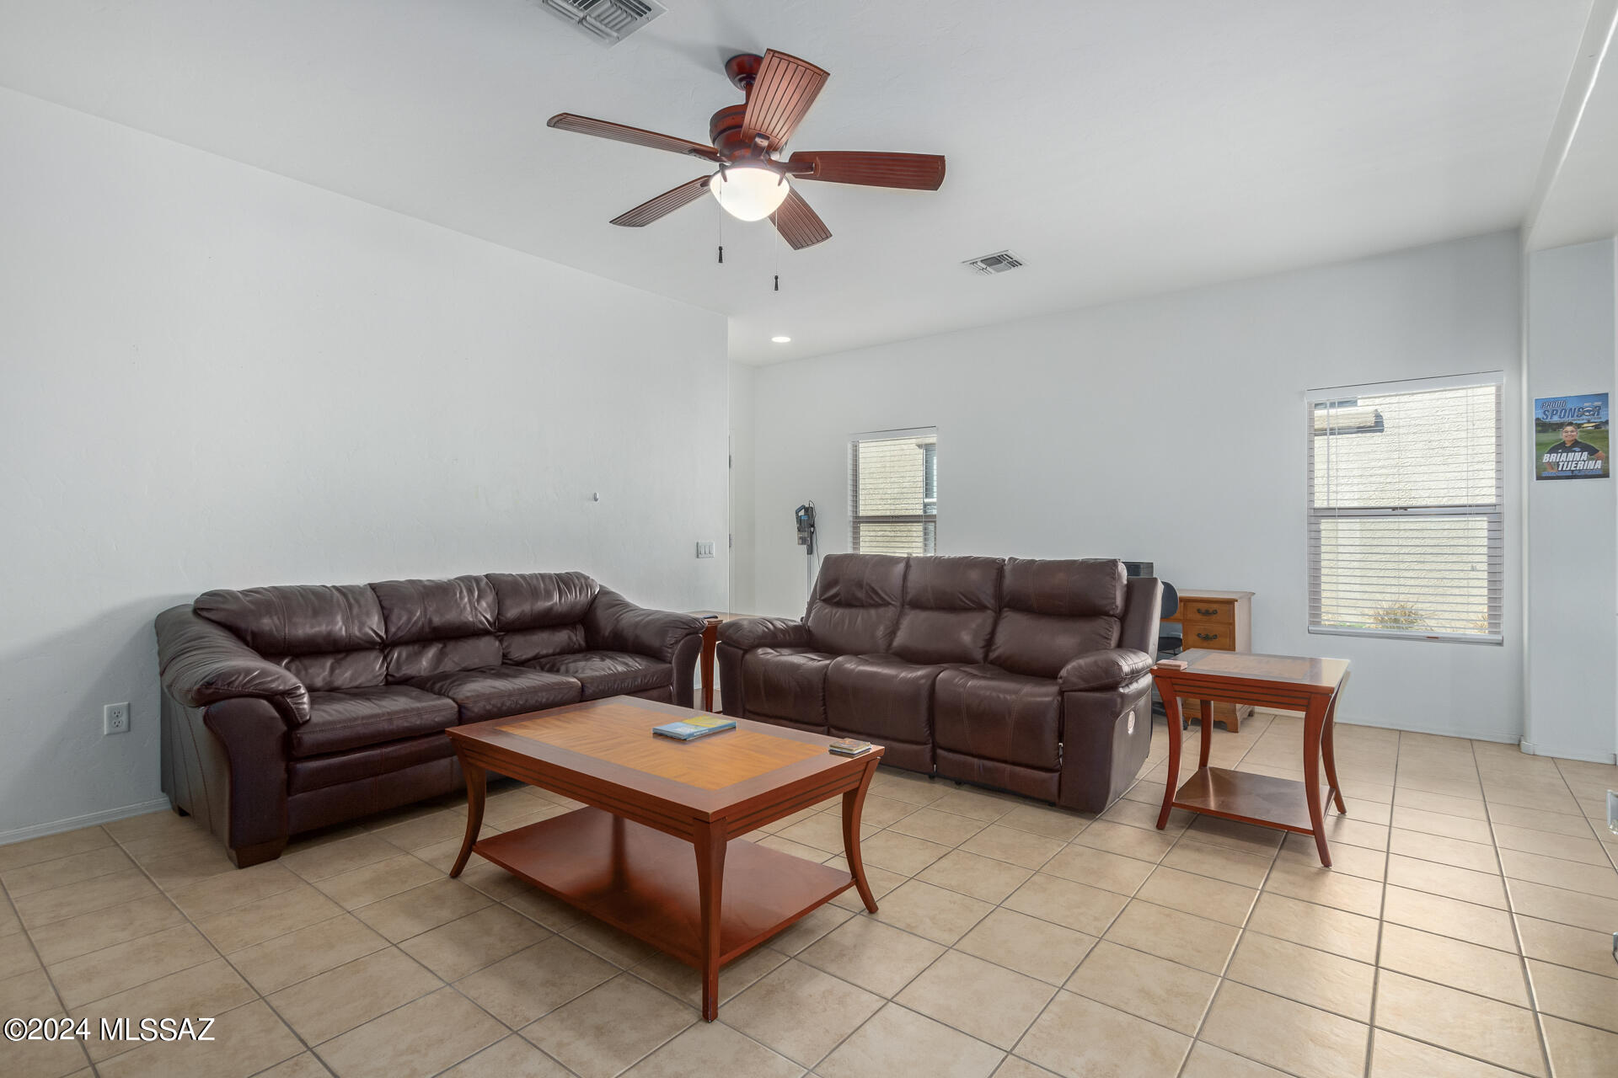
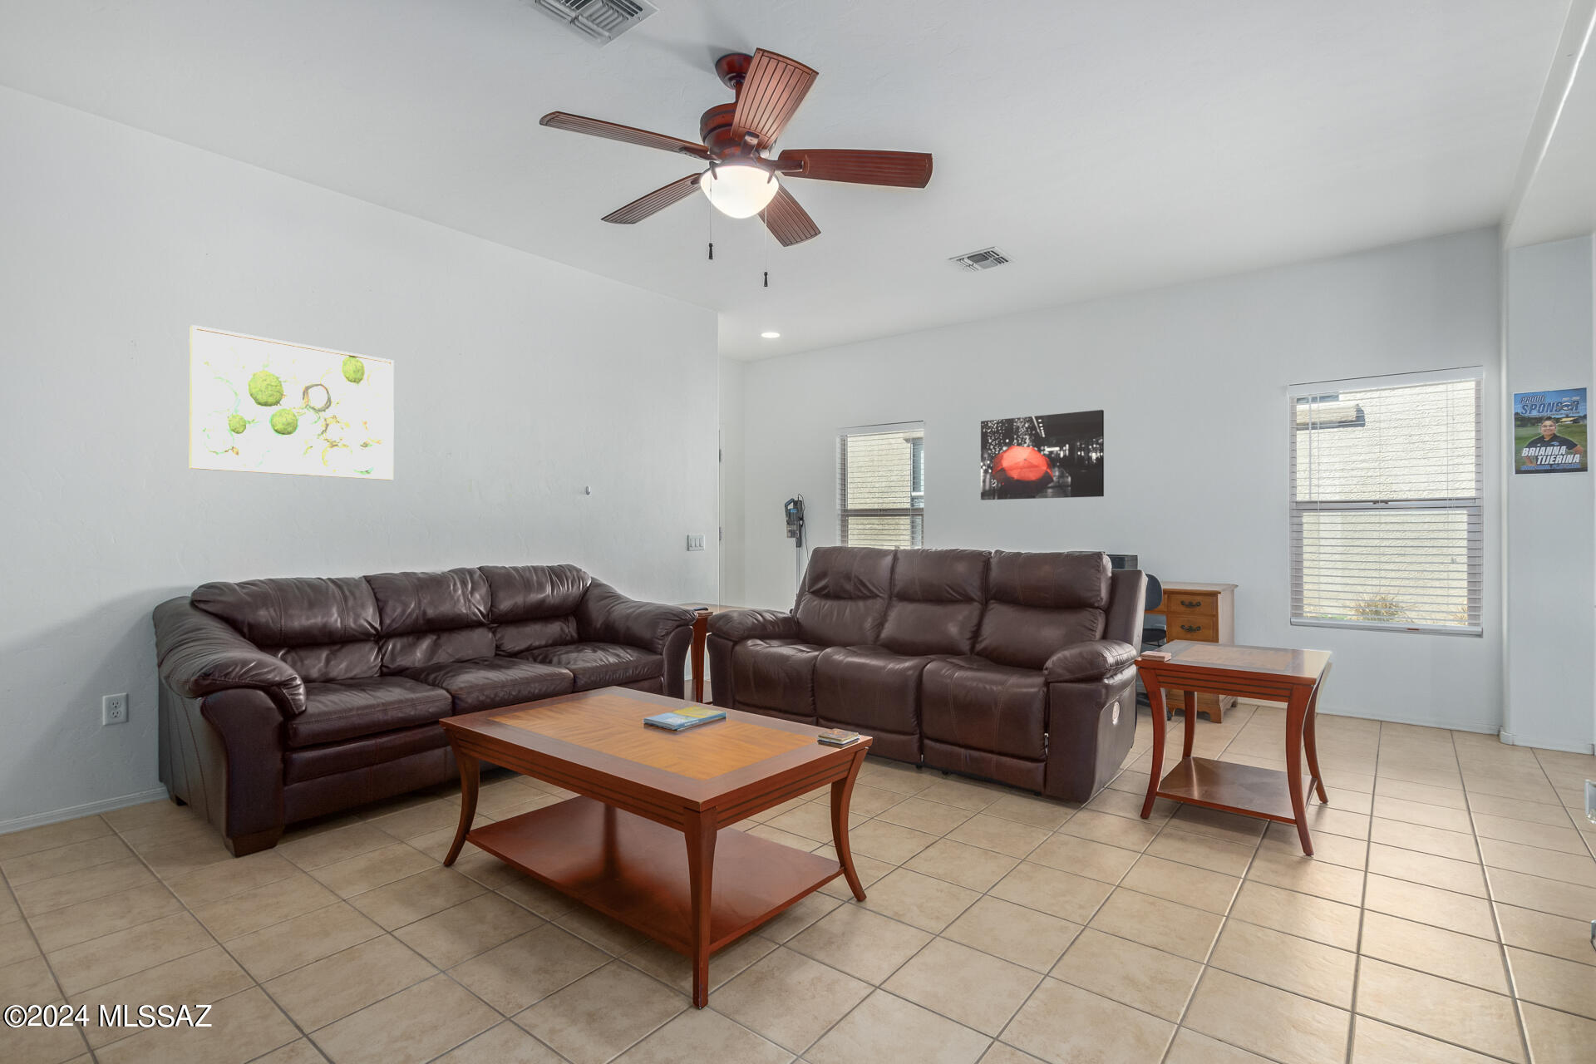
+ wall art (1039, 456)
+ wall art (300, 408)
